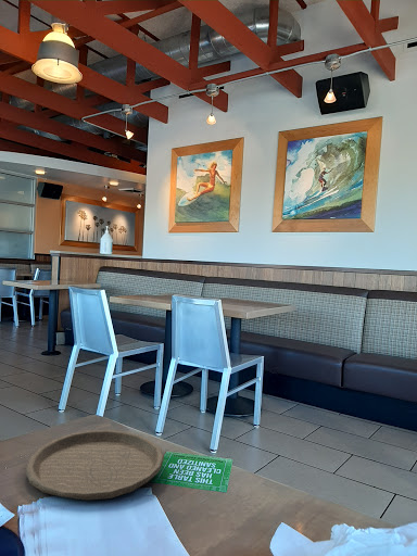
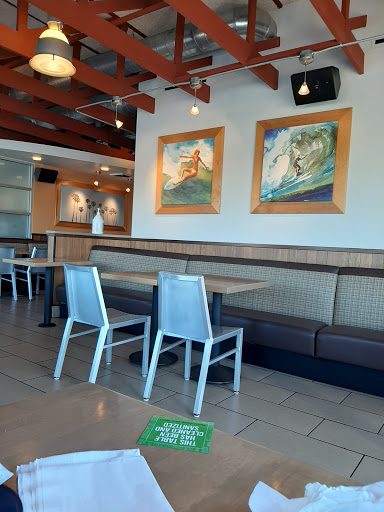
- plate (97, 462)
